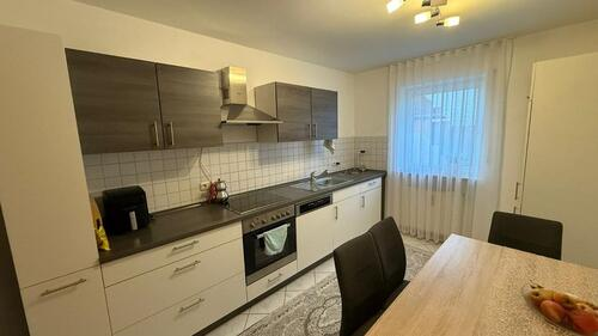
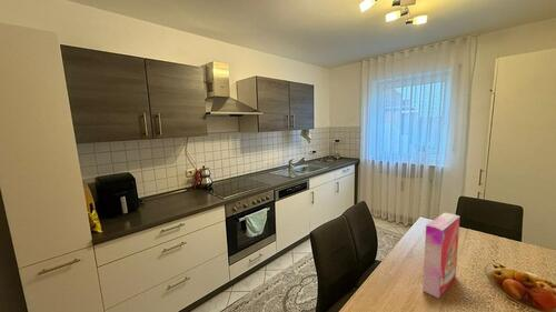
+ cereal box (441, 252)
